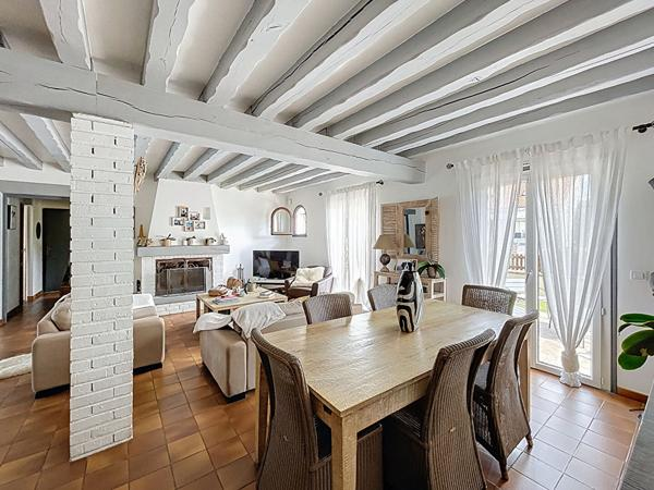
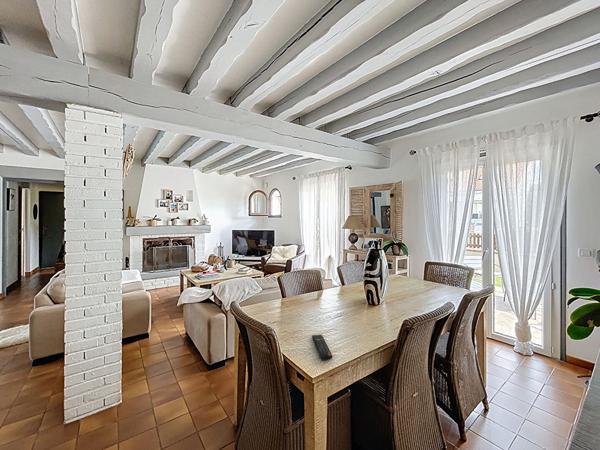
+ remote control (321, 346)
